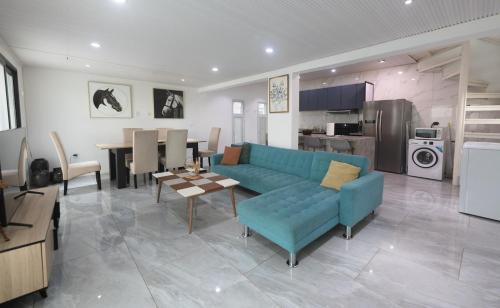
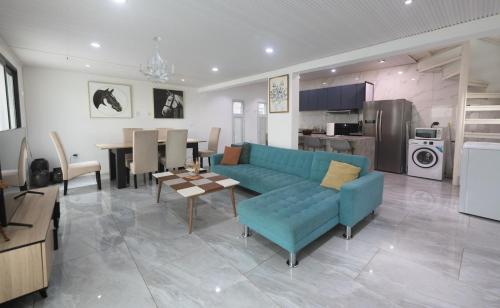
+ chandelier (157, 62)
